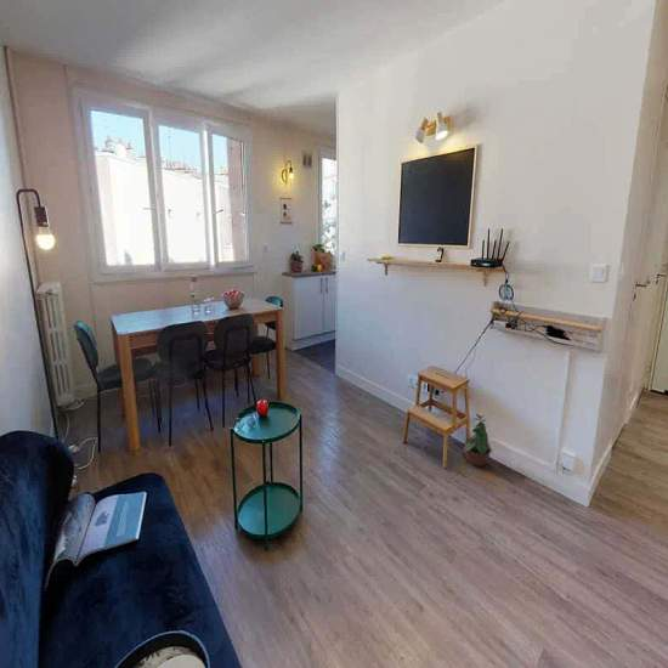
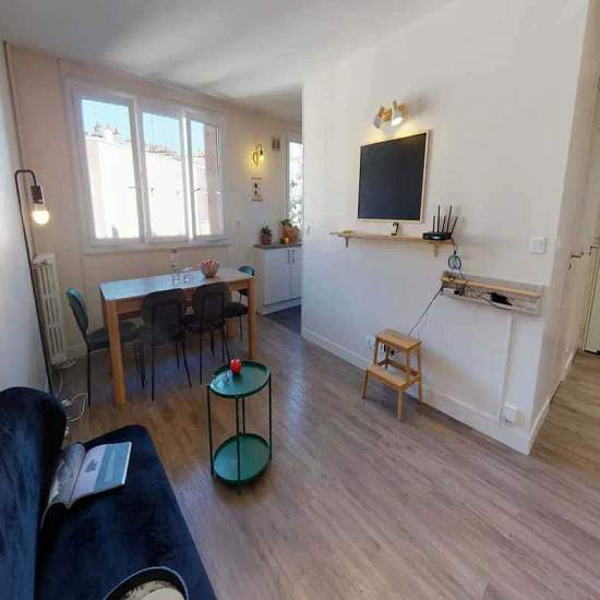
- potted plant (479, 438)
